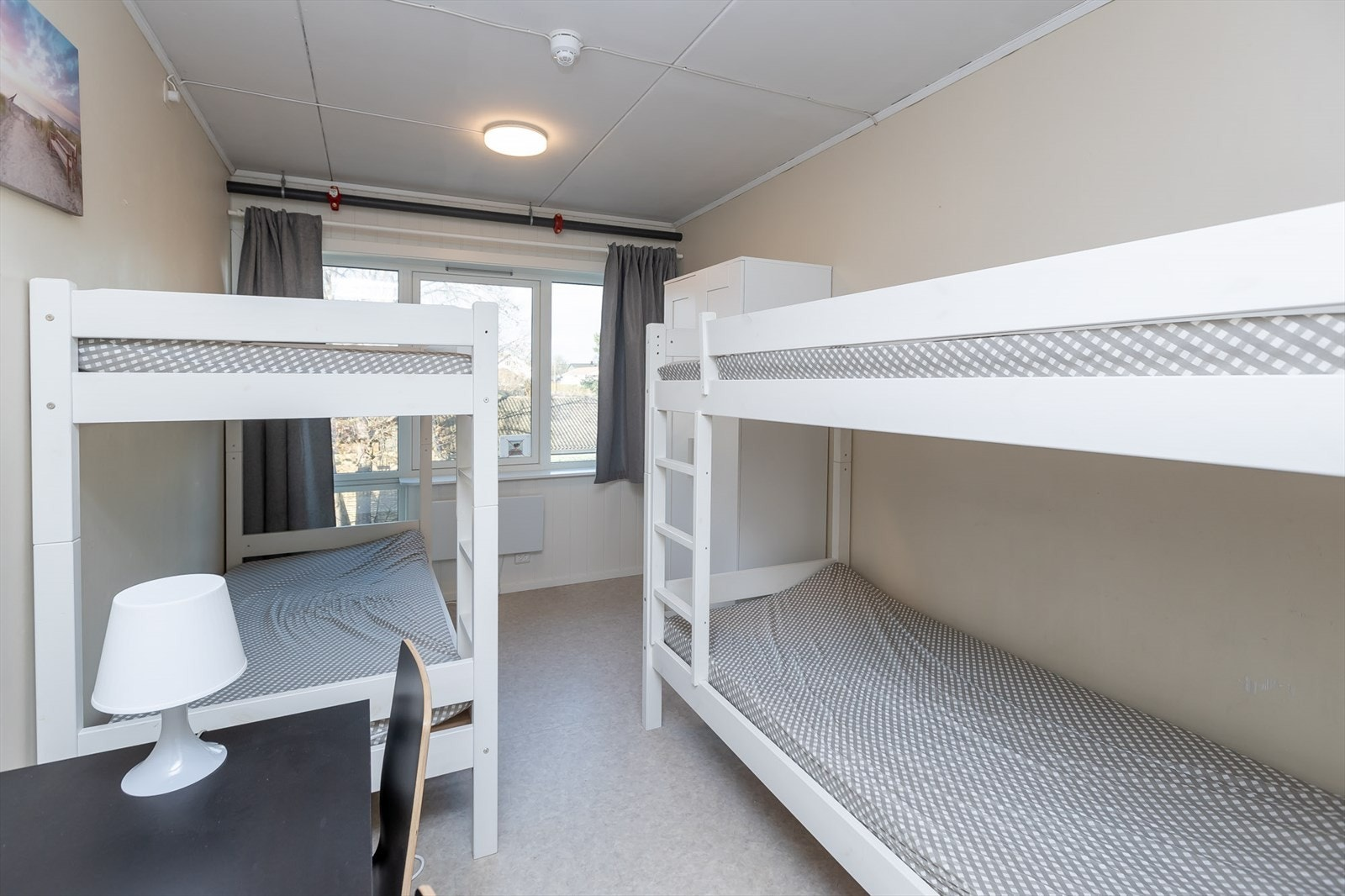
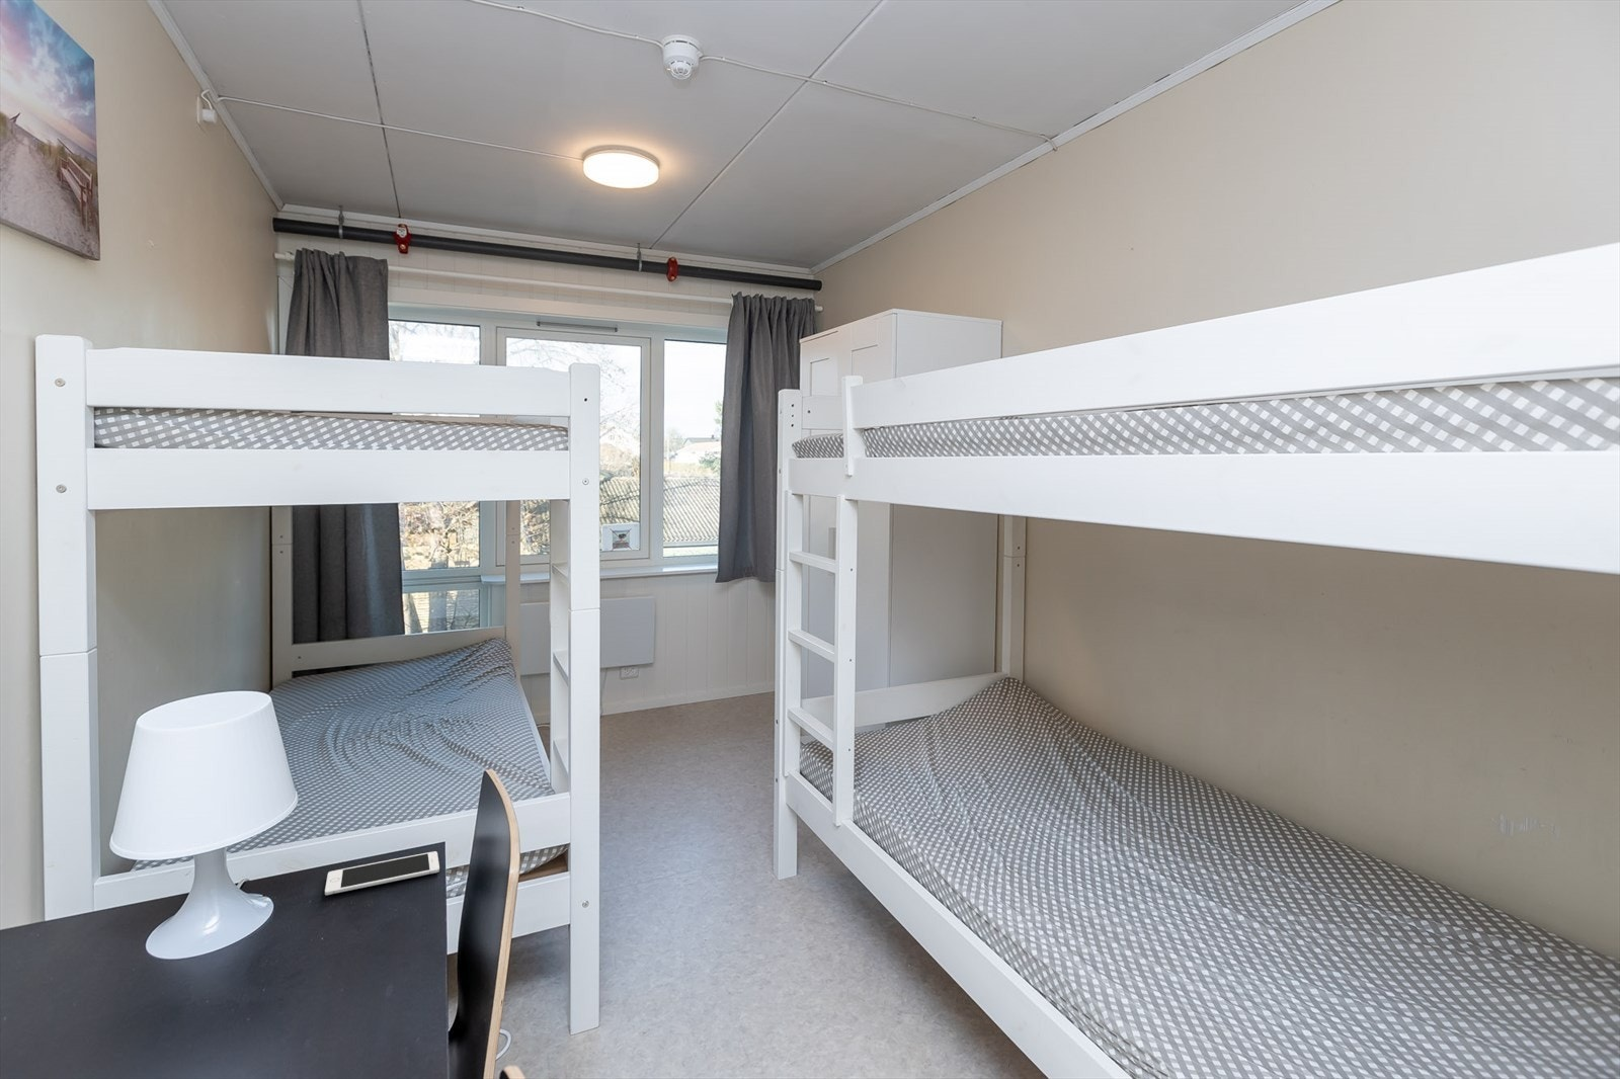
+ cell phone (384, 872)
